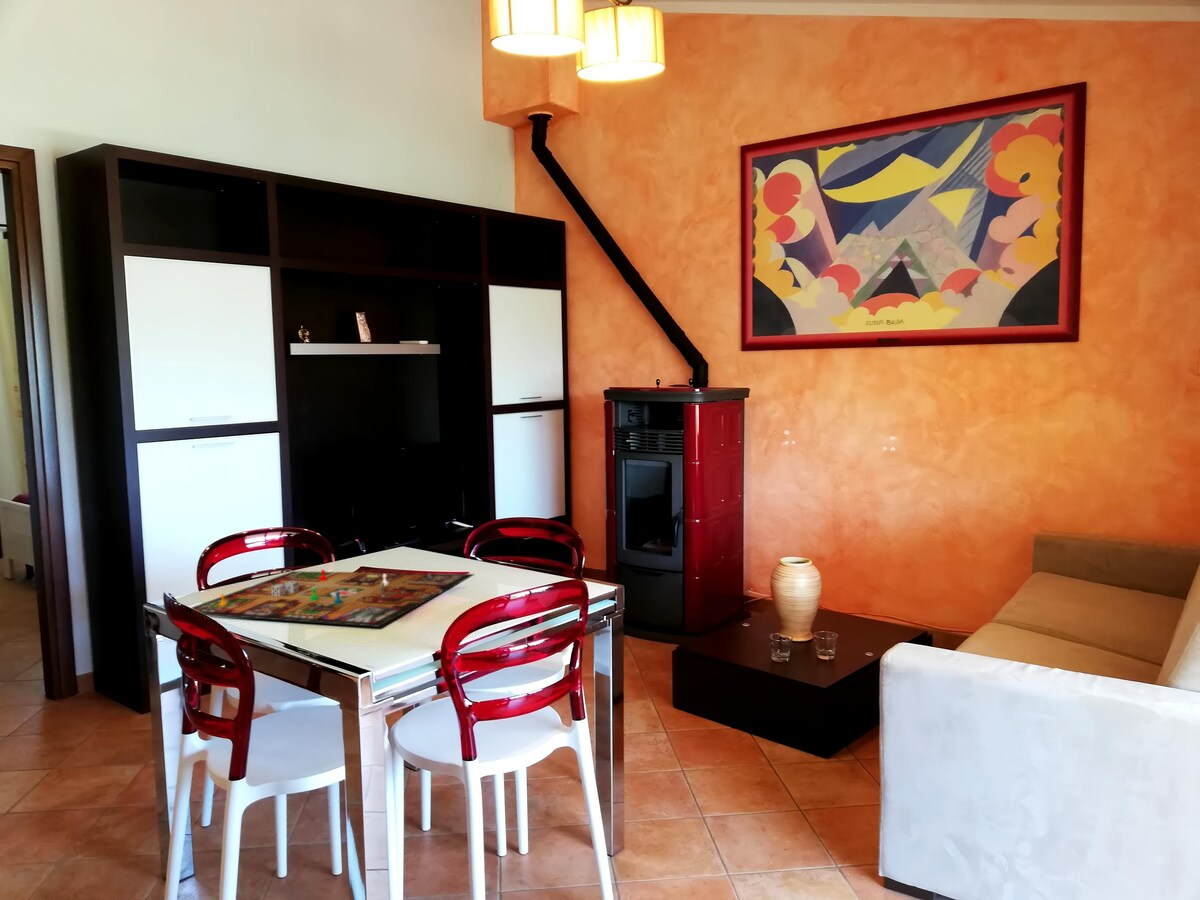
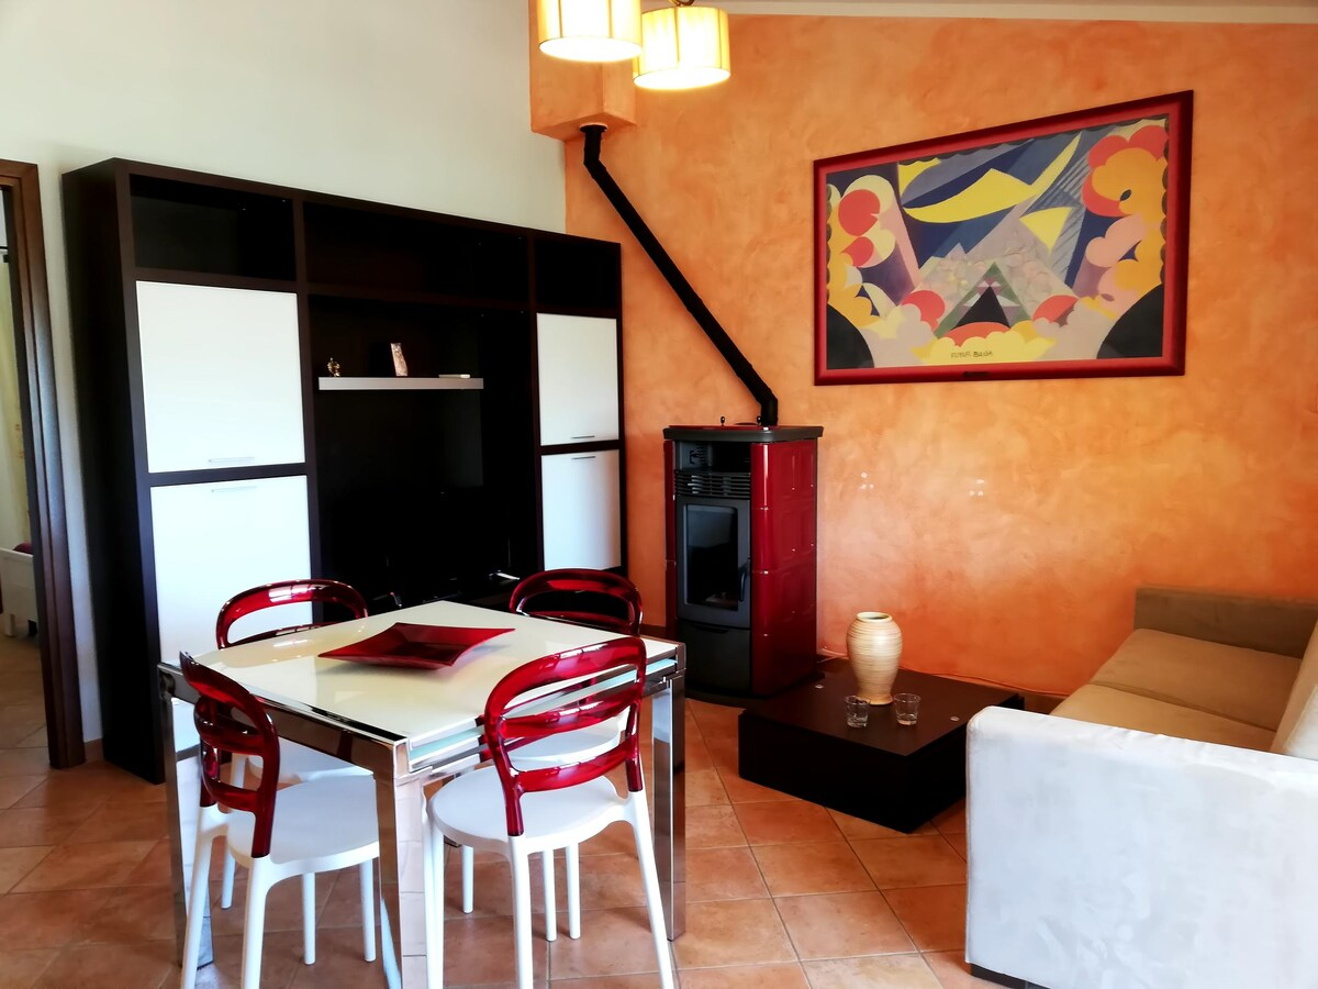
- gameboard (337, 585)
